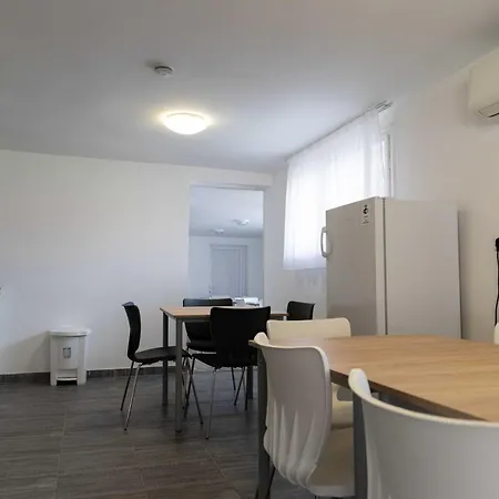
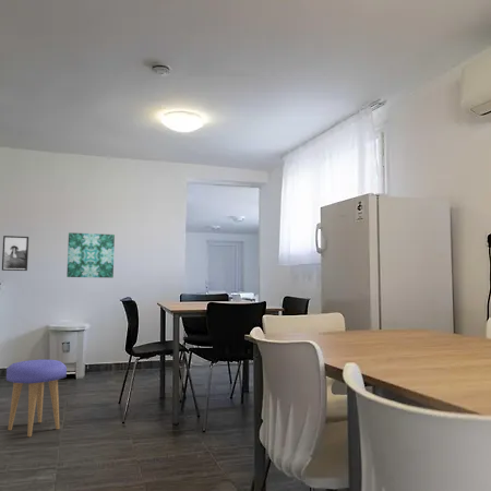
+ stool (35, 396)
+ wall art (91, 255)
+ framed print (15, 253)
